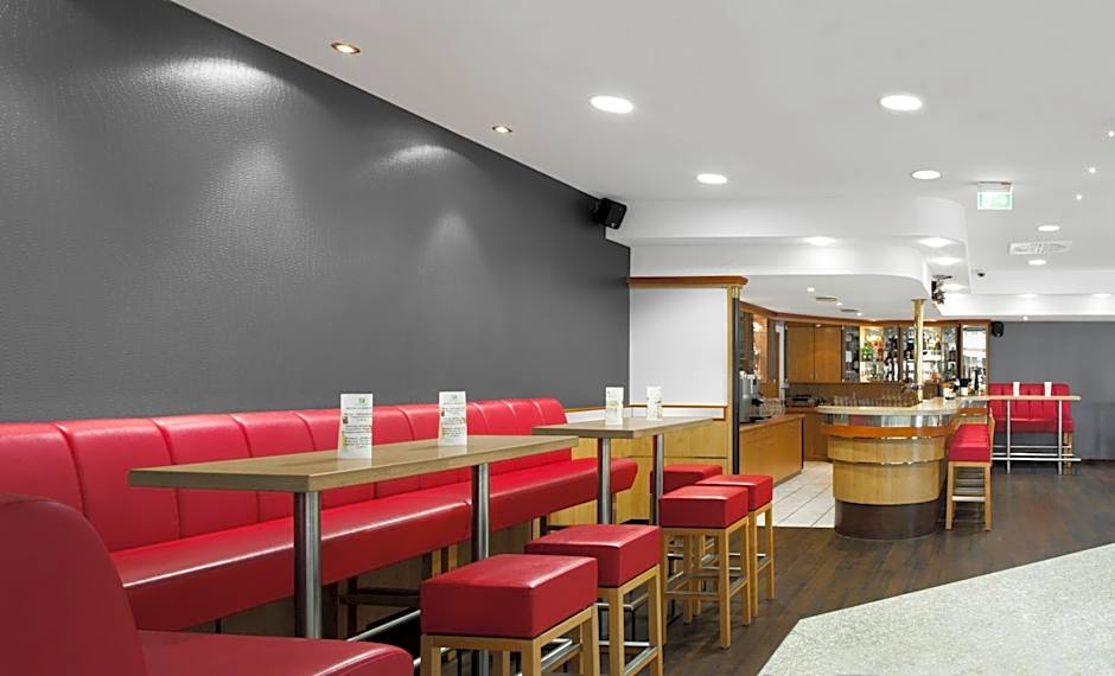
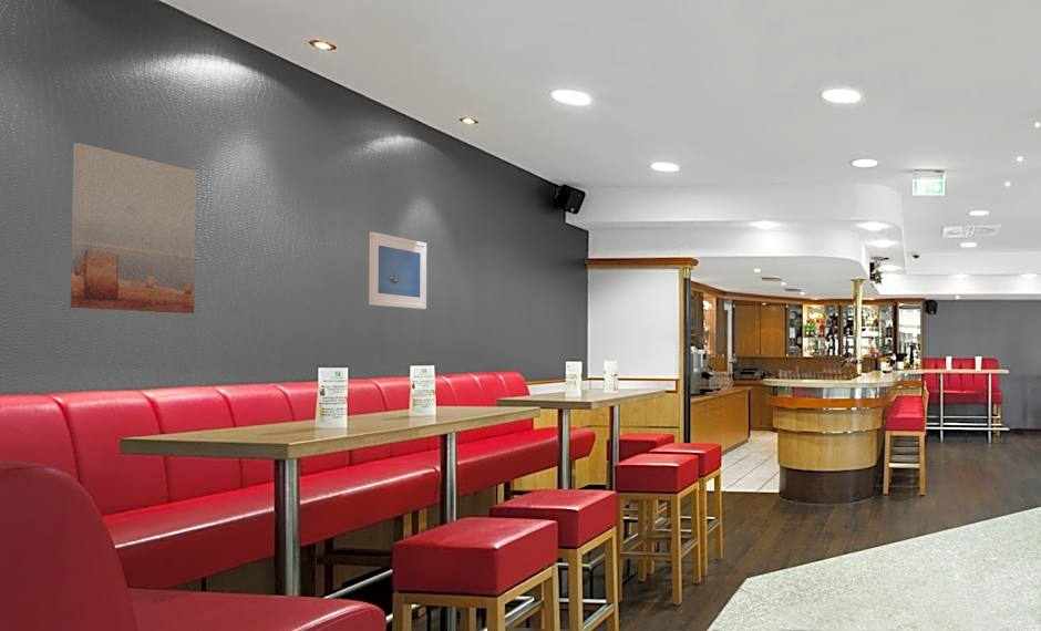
+ wall art (137, 234)
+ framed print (399, 272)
